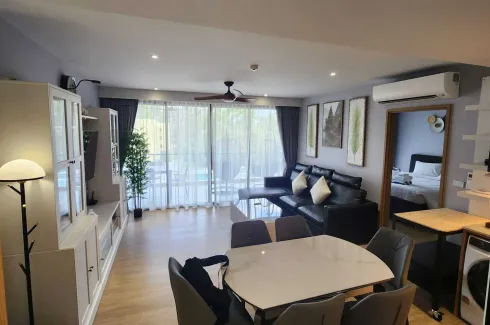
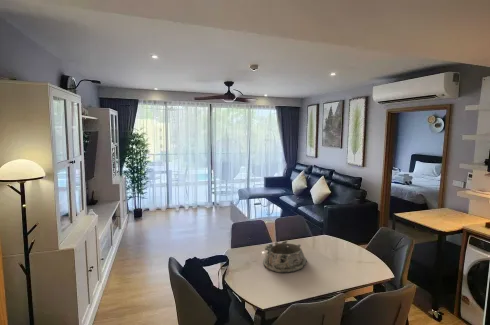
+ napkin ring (284, 254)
